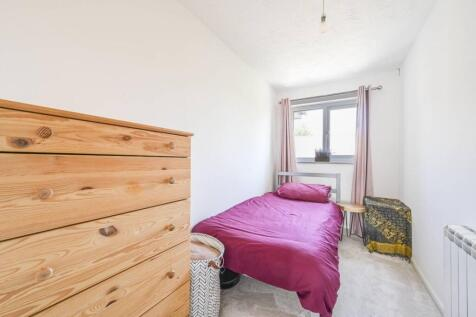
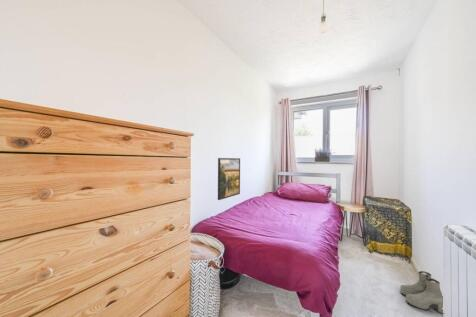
+ boots (421, 288)
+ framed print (229, 177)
